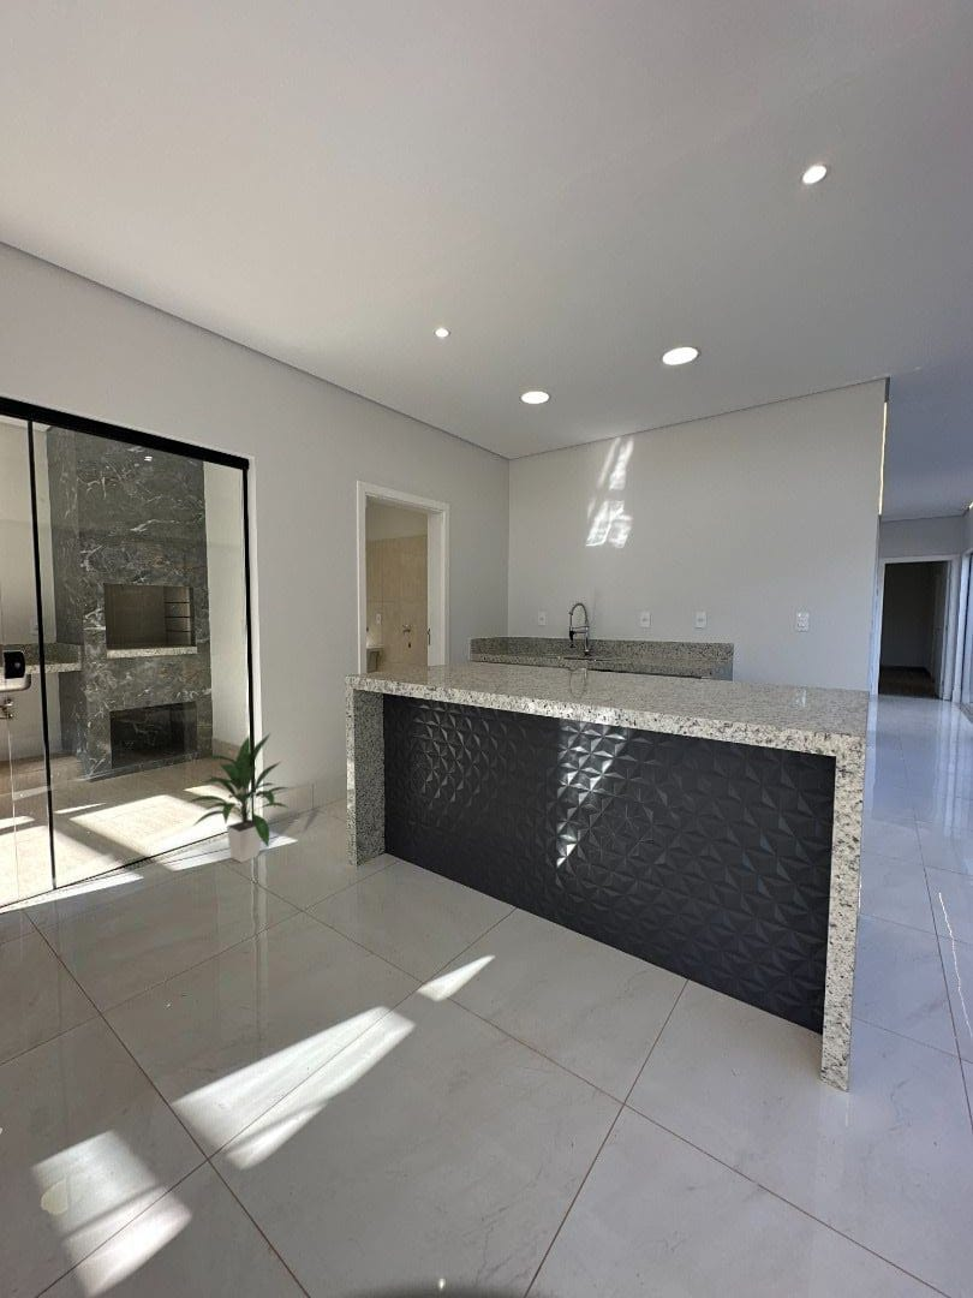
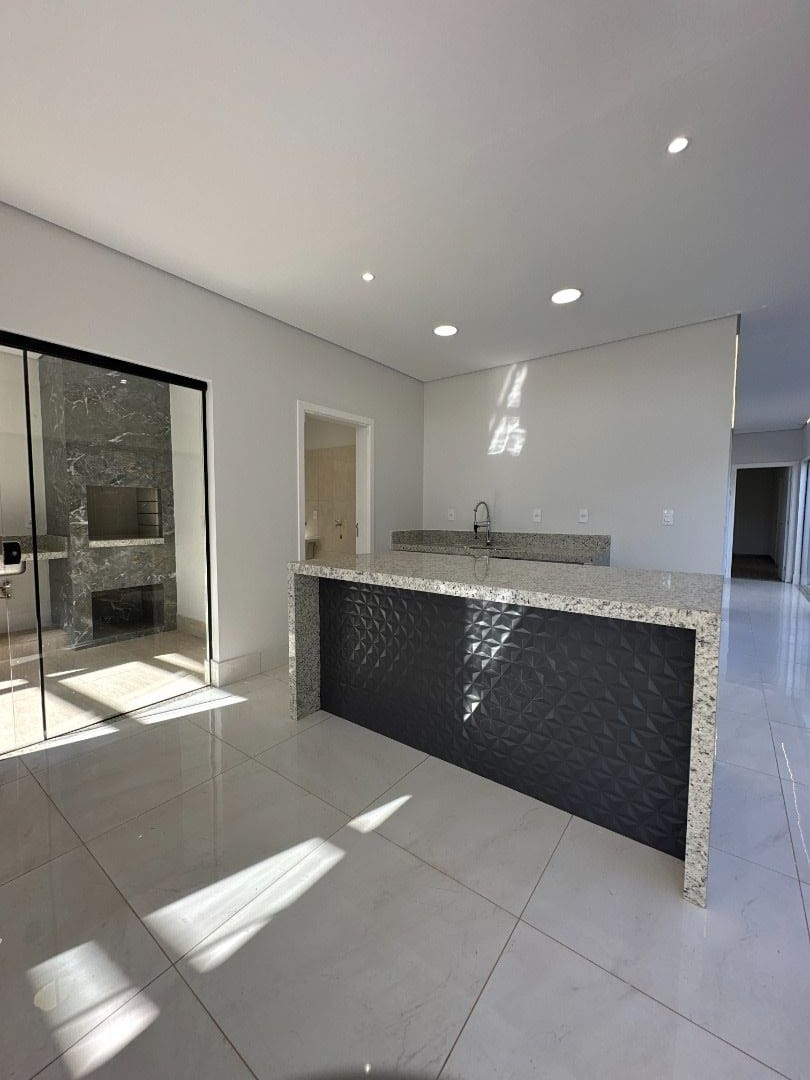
- indoor plant (243, 798)
